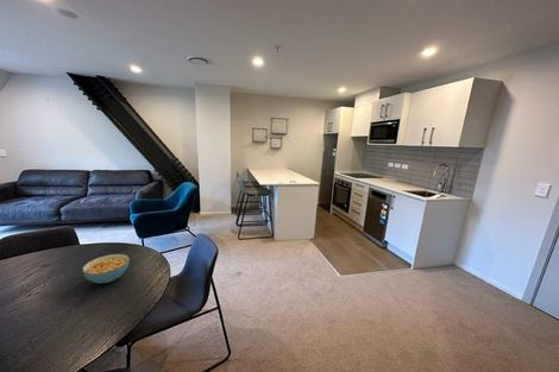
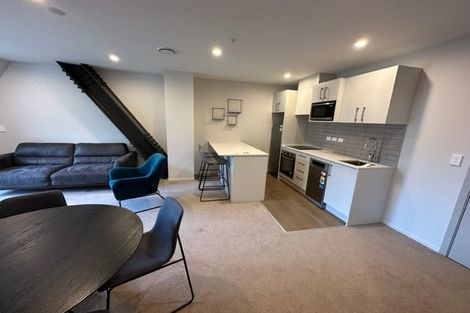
- cereal bowl (107, 271)
